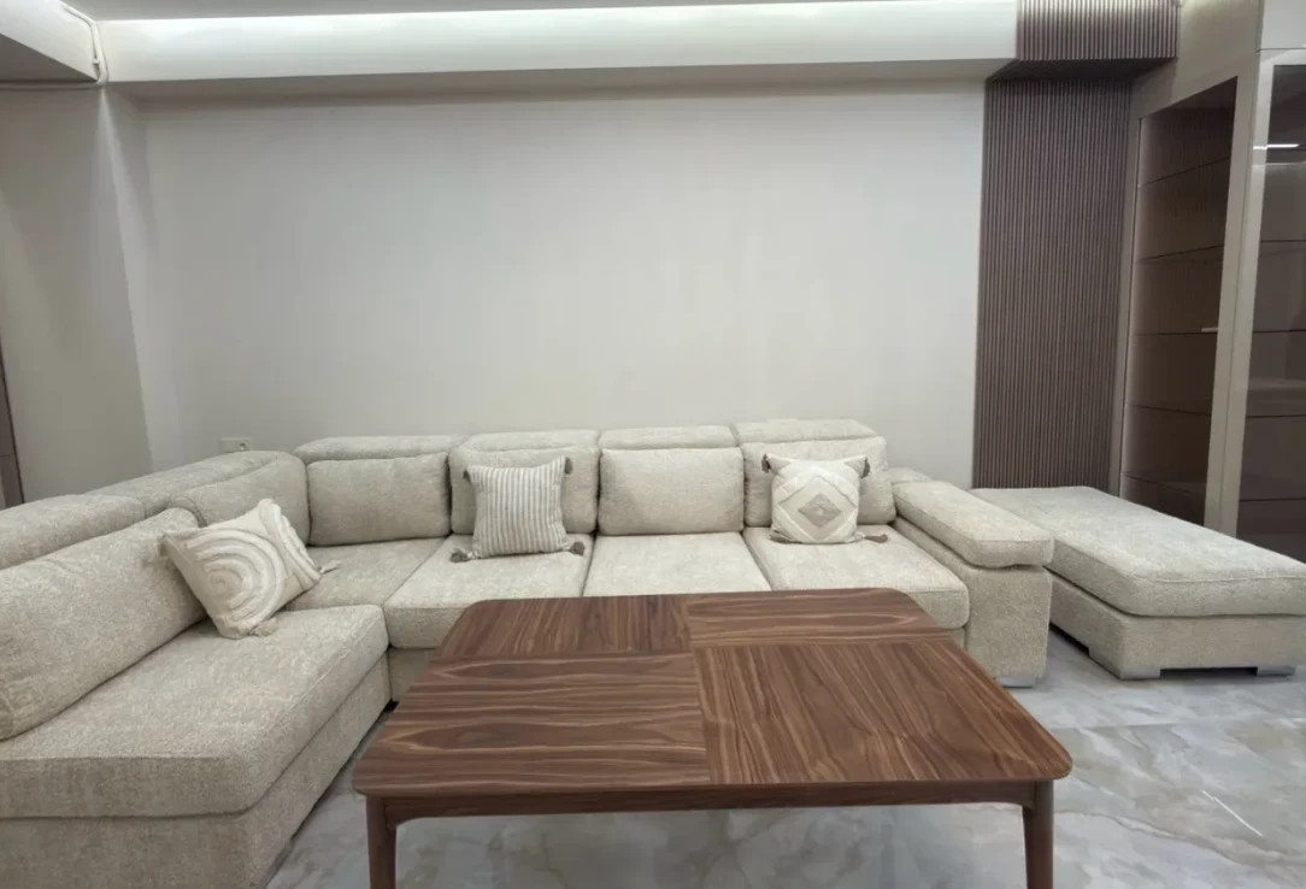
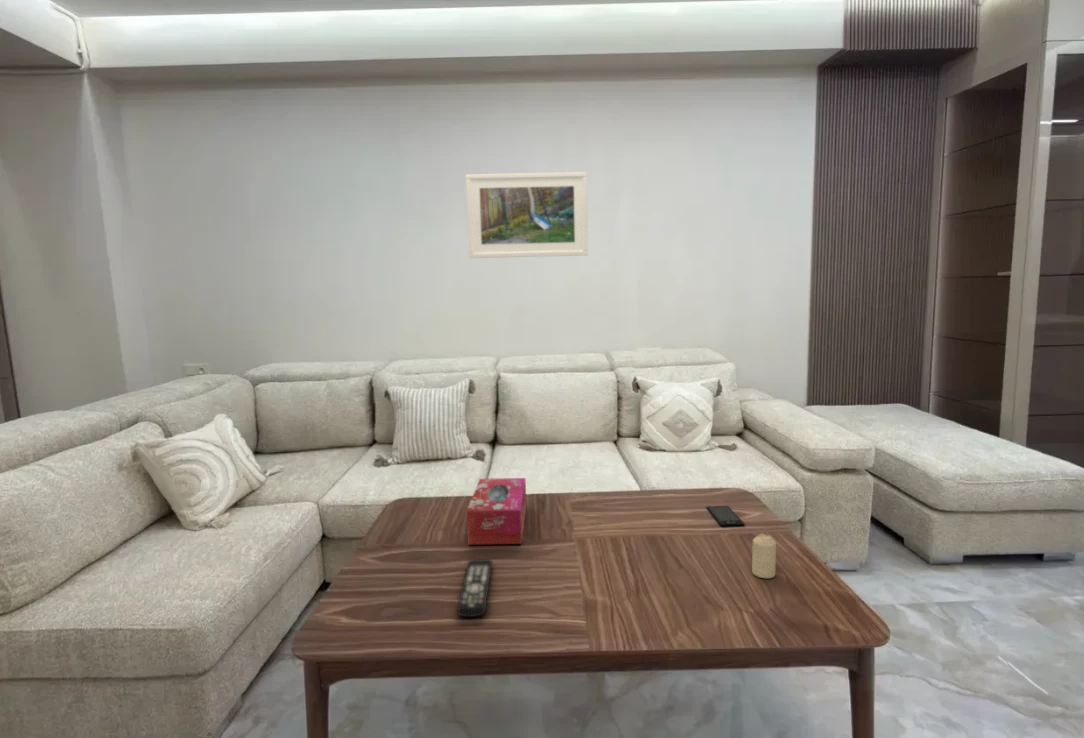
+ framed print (527, 215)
+ smartphone (724, 515)
+ remote control (476, 585)
+ tissue box (498, 508)
+ candle (764, 554)
